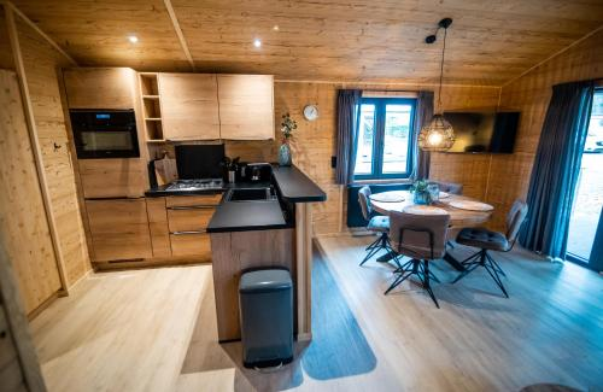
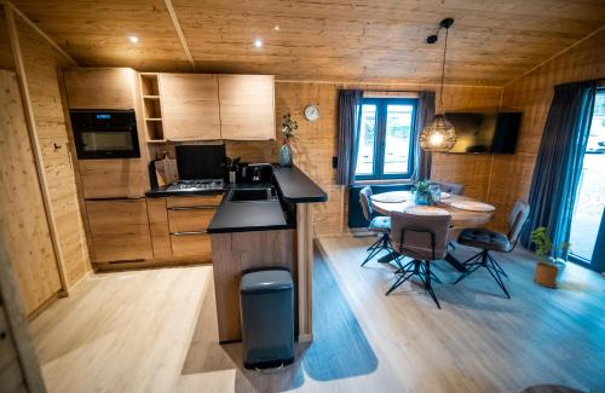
+ house plant (546, 255)
